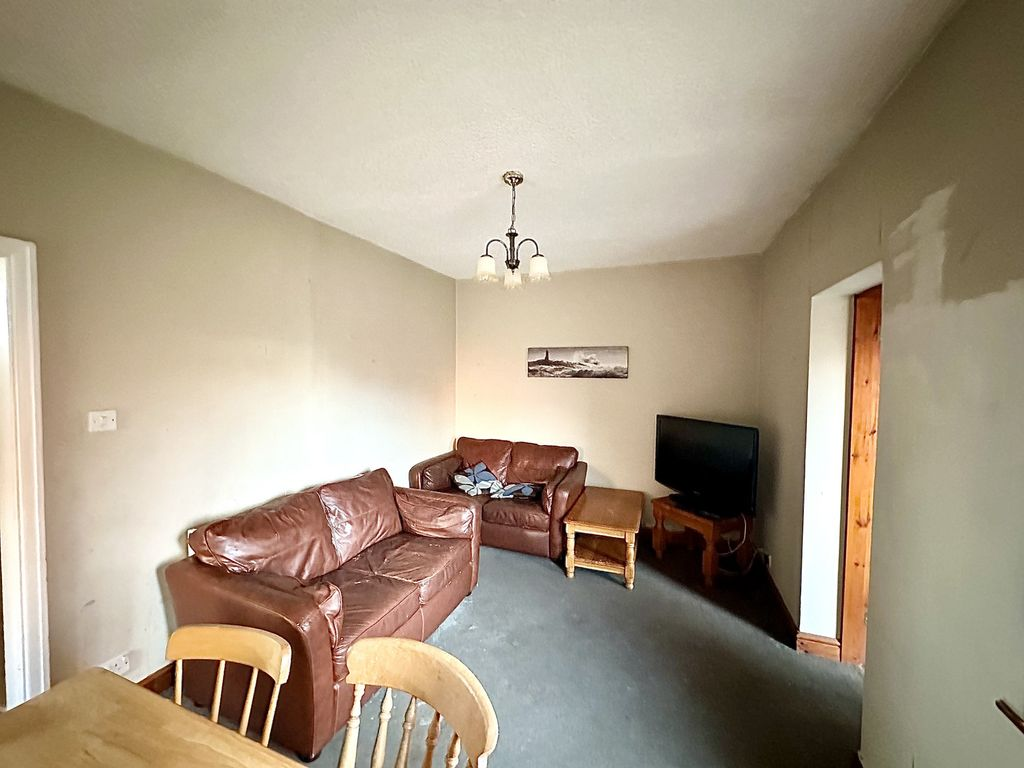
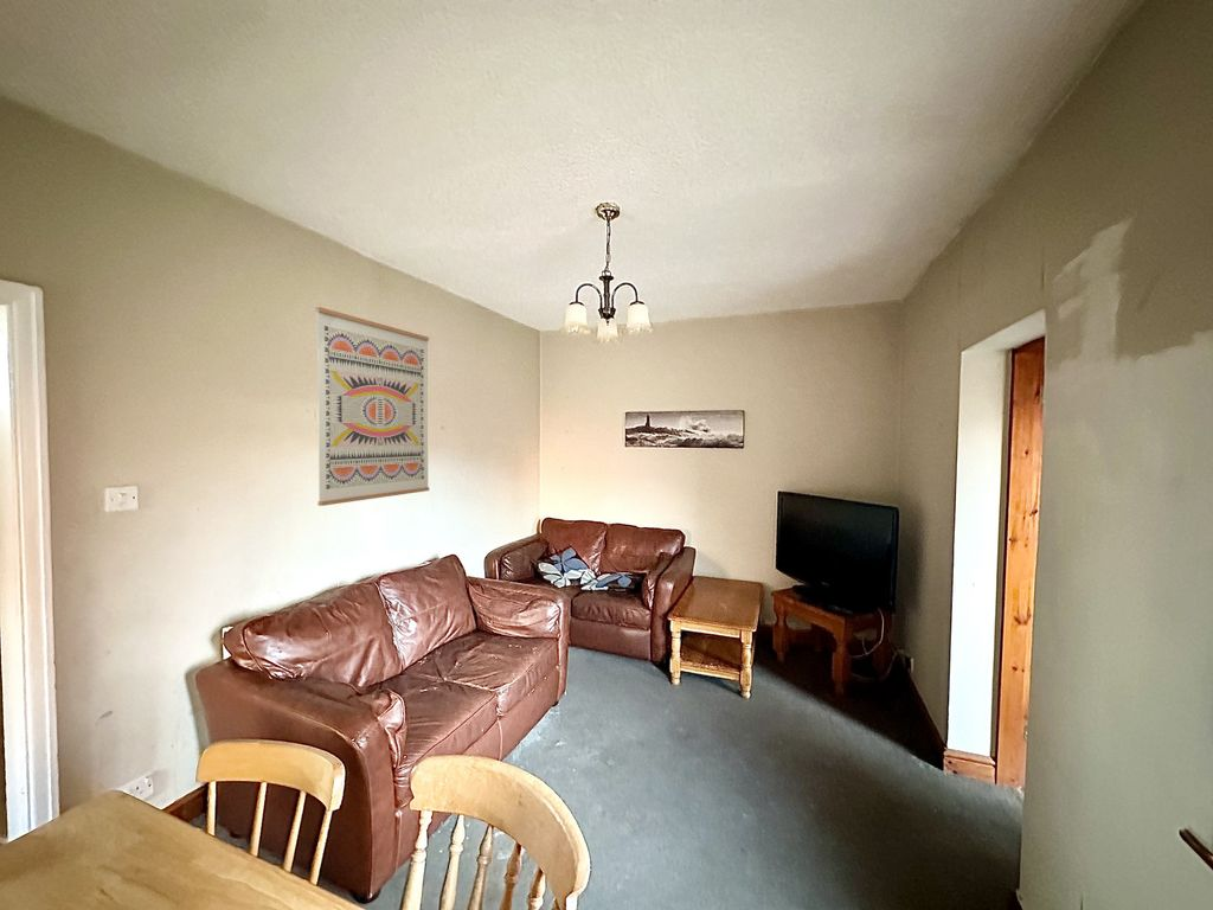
+ wall art (379, 411)
